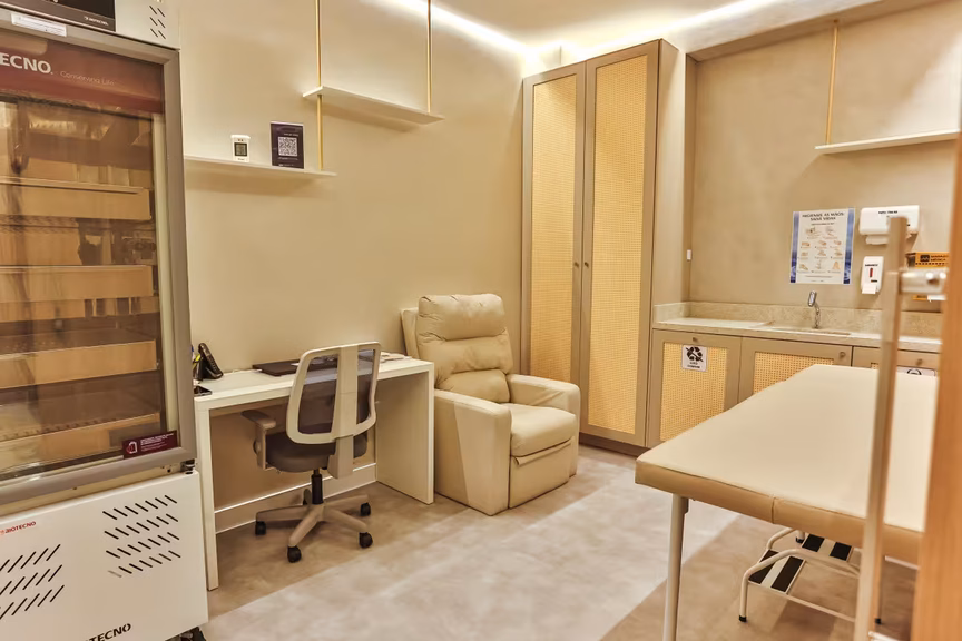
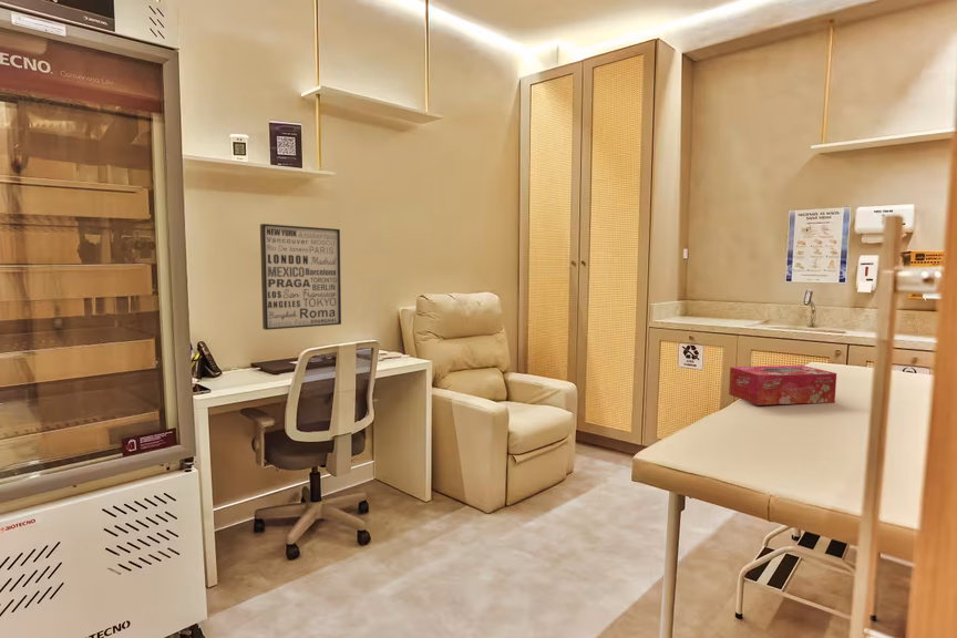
+ wall art (302, 277)
+ tissue box (781, 383)
